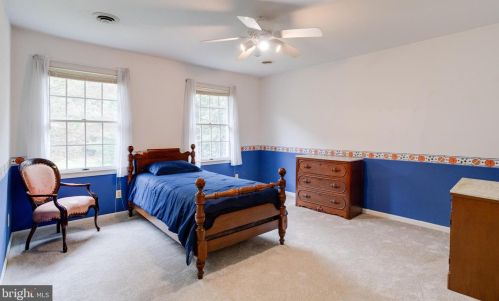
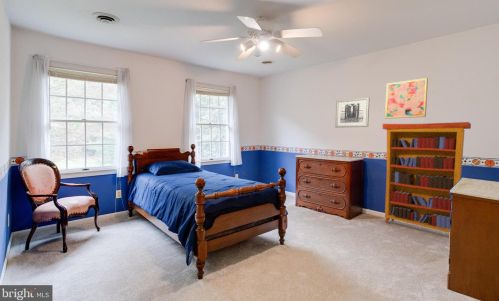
+ wall art (351, 113)
+ bookcase (421, 176)
+ wall art (405, 99)
